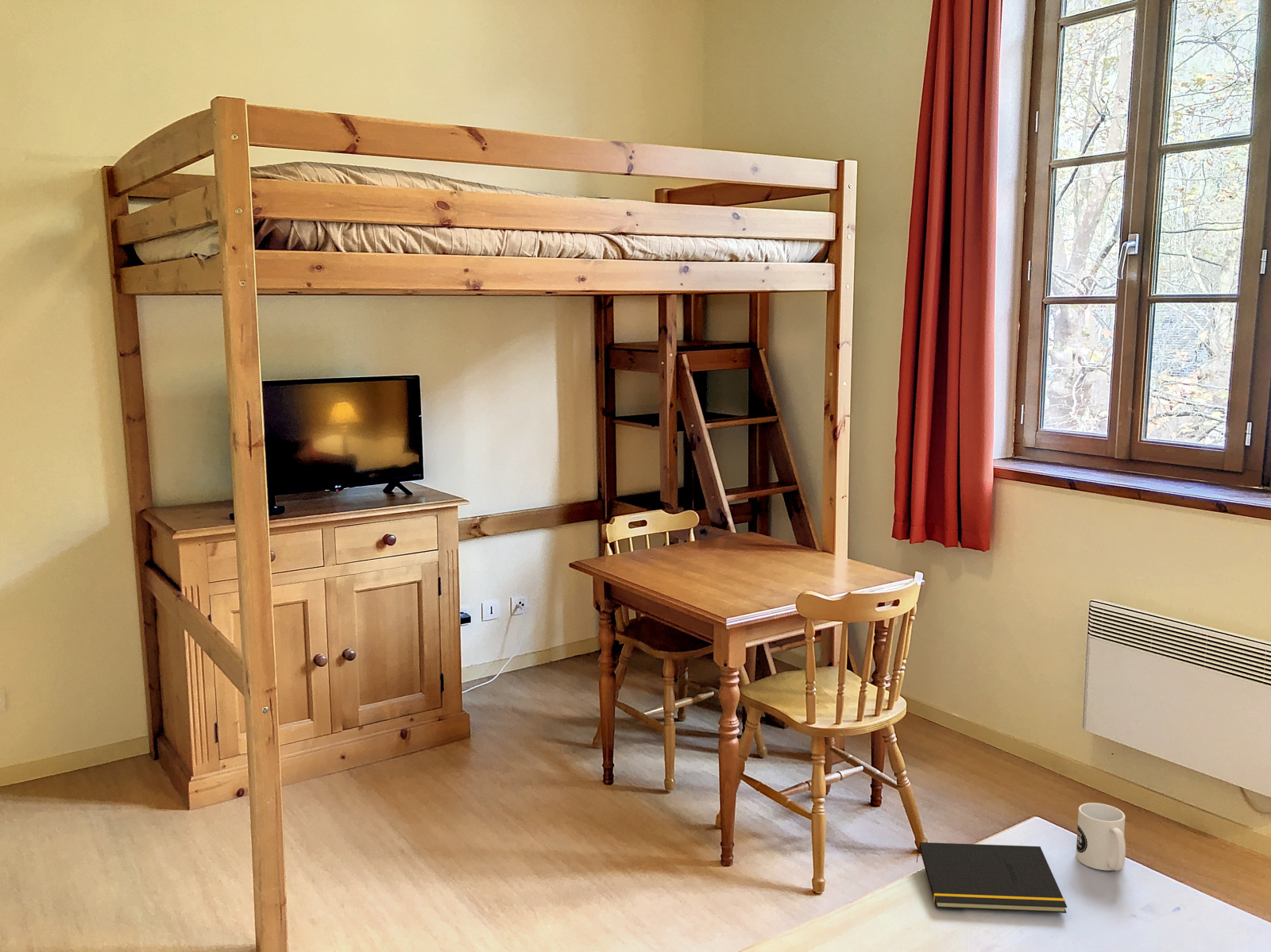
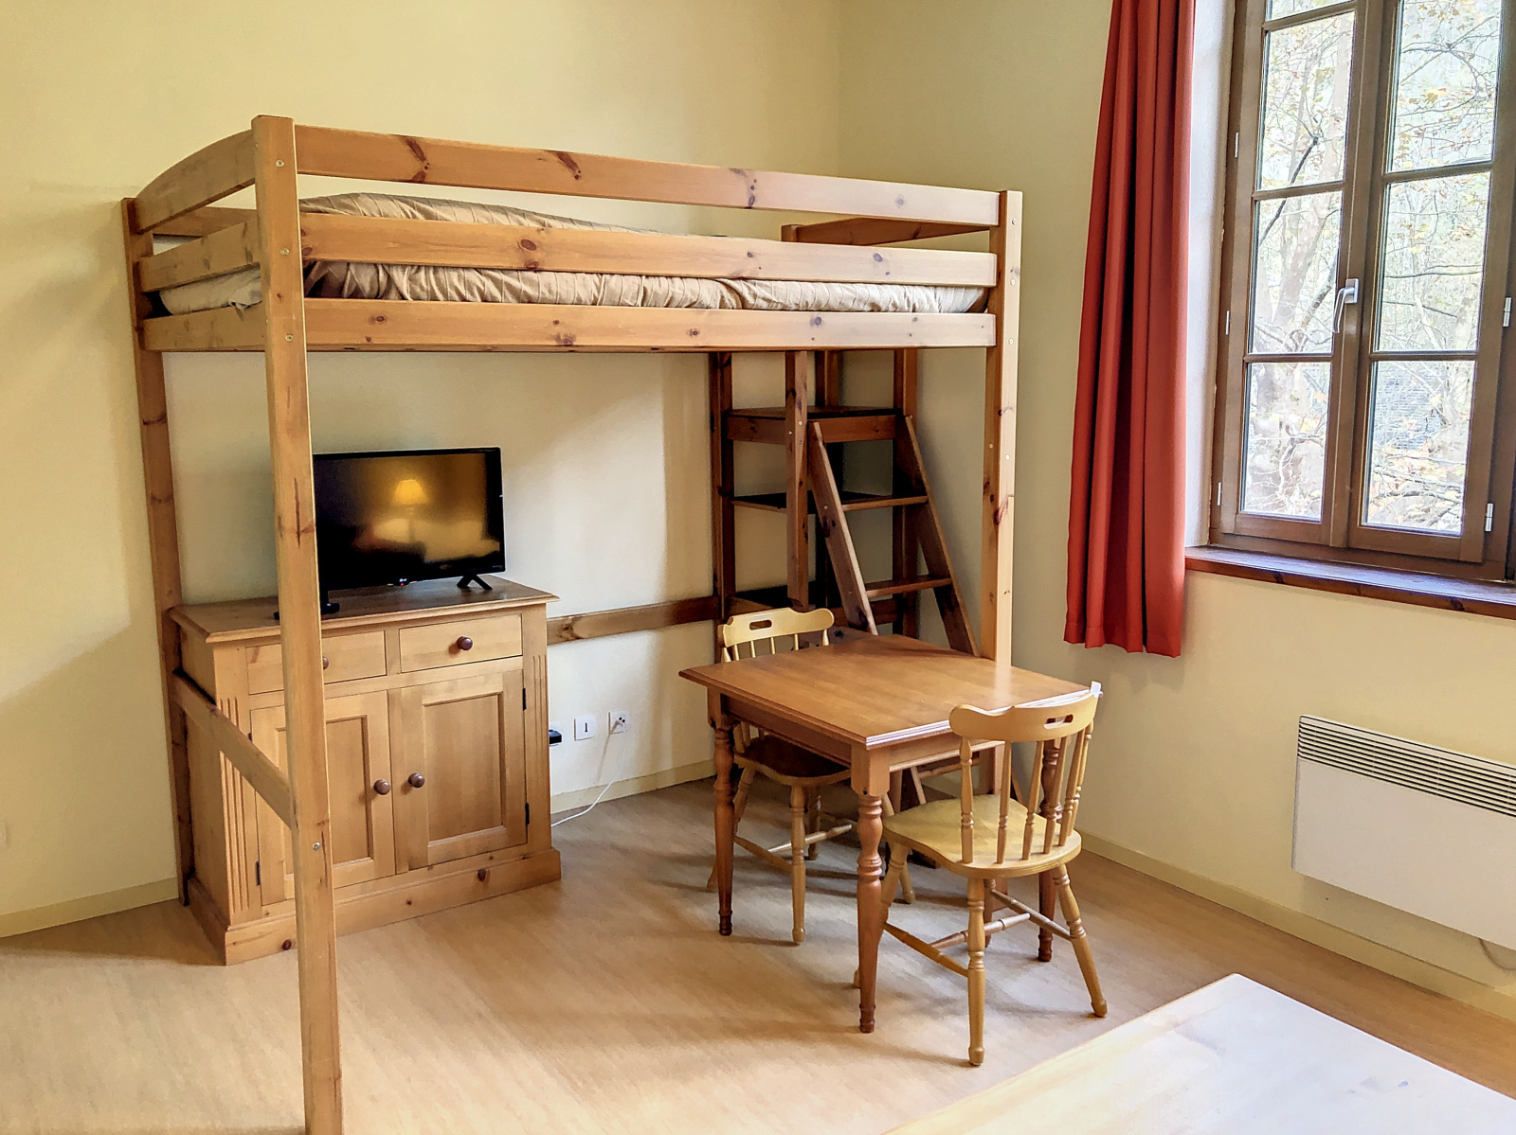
- notepad (990, 876)
- mug (1105, 840)
